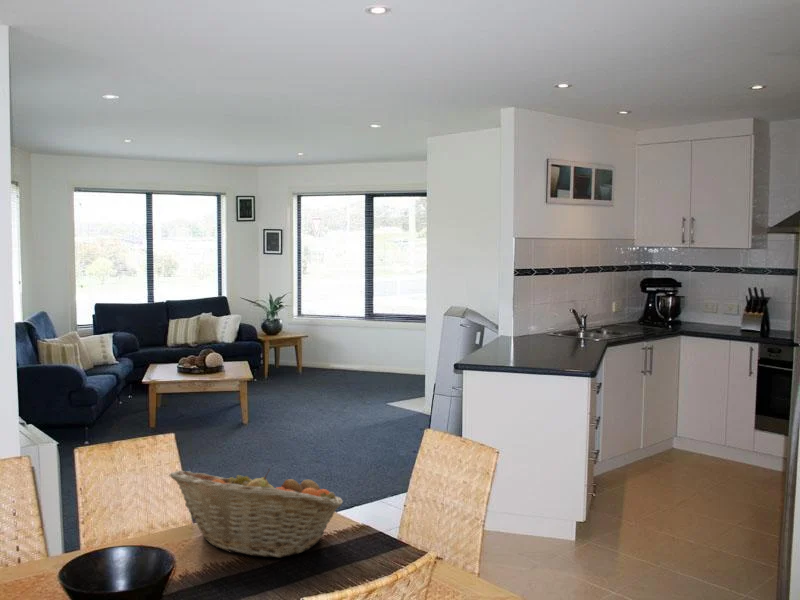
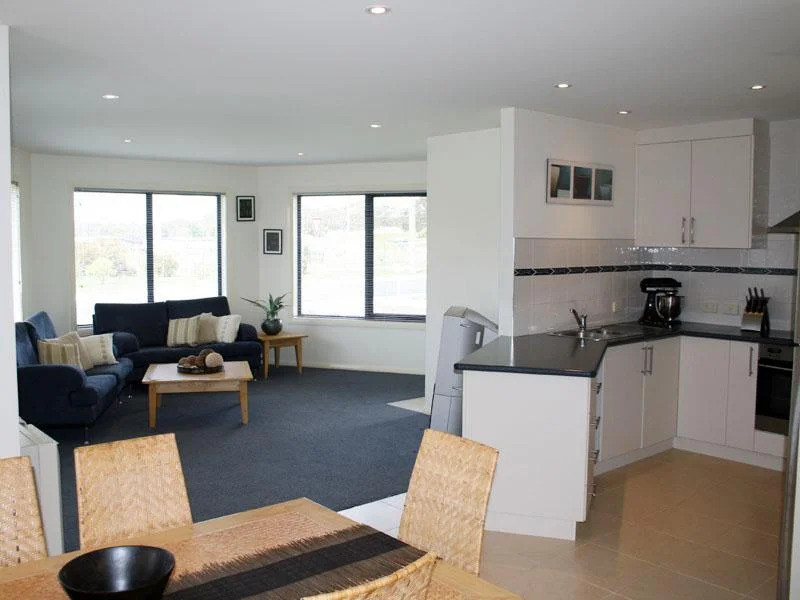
- fruit basket (256, 501)
